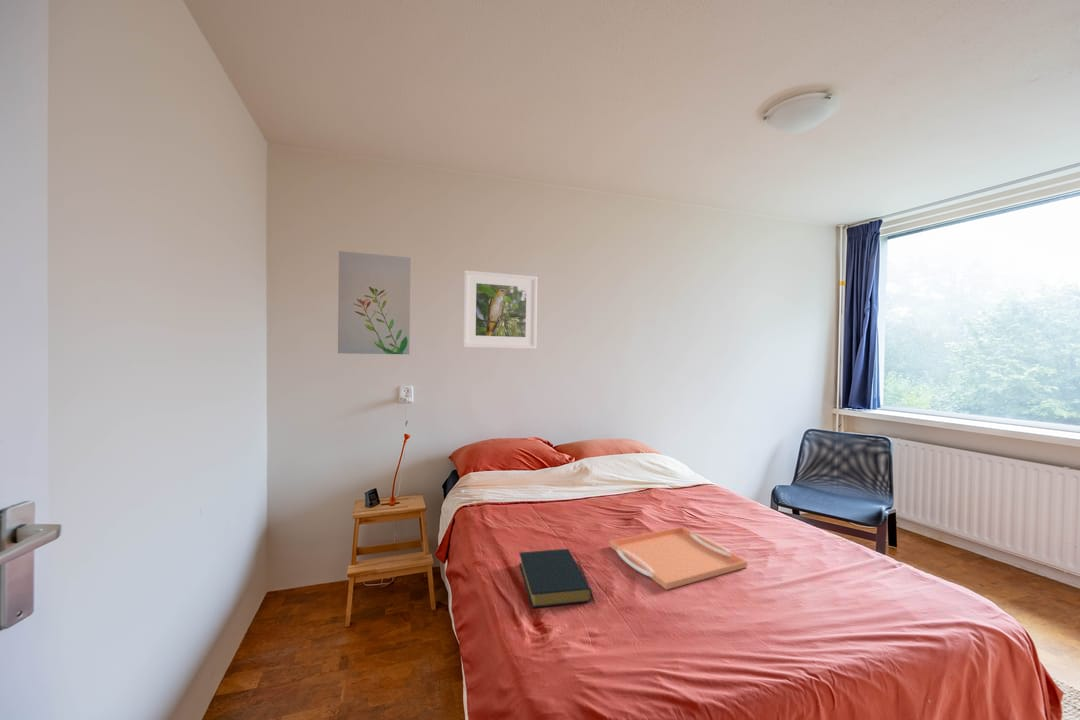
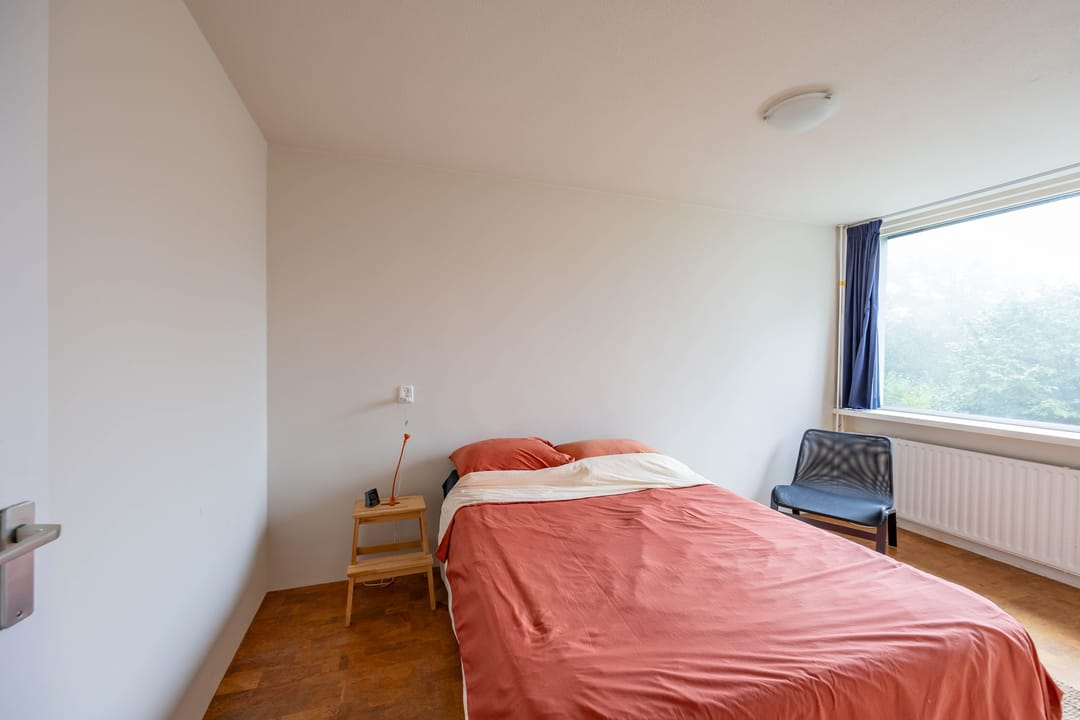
- wall art (375, 304)
- serving tray (675, 553)
- hardback book (552, 575)
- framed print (501, 310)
